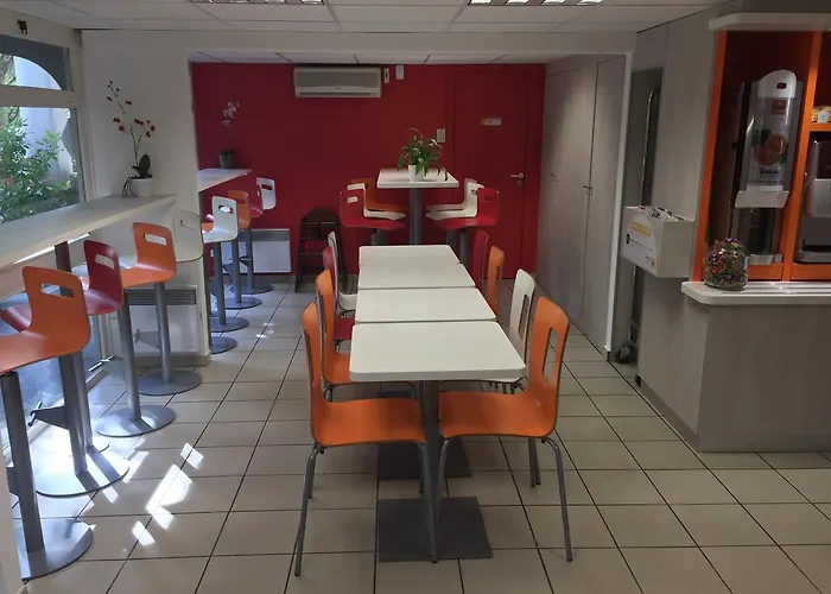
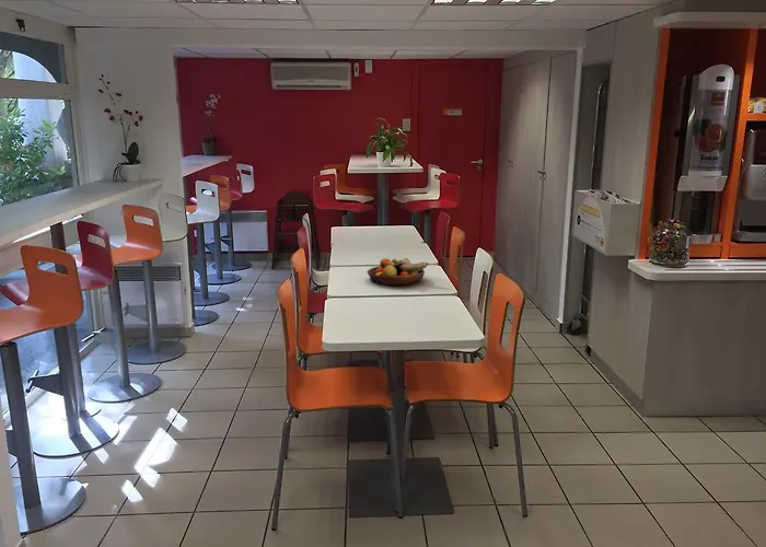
+ fruit bowl (396, 268)
